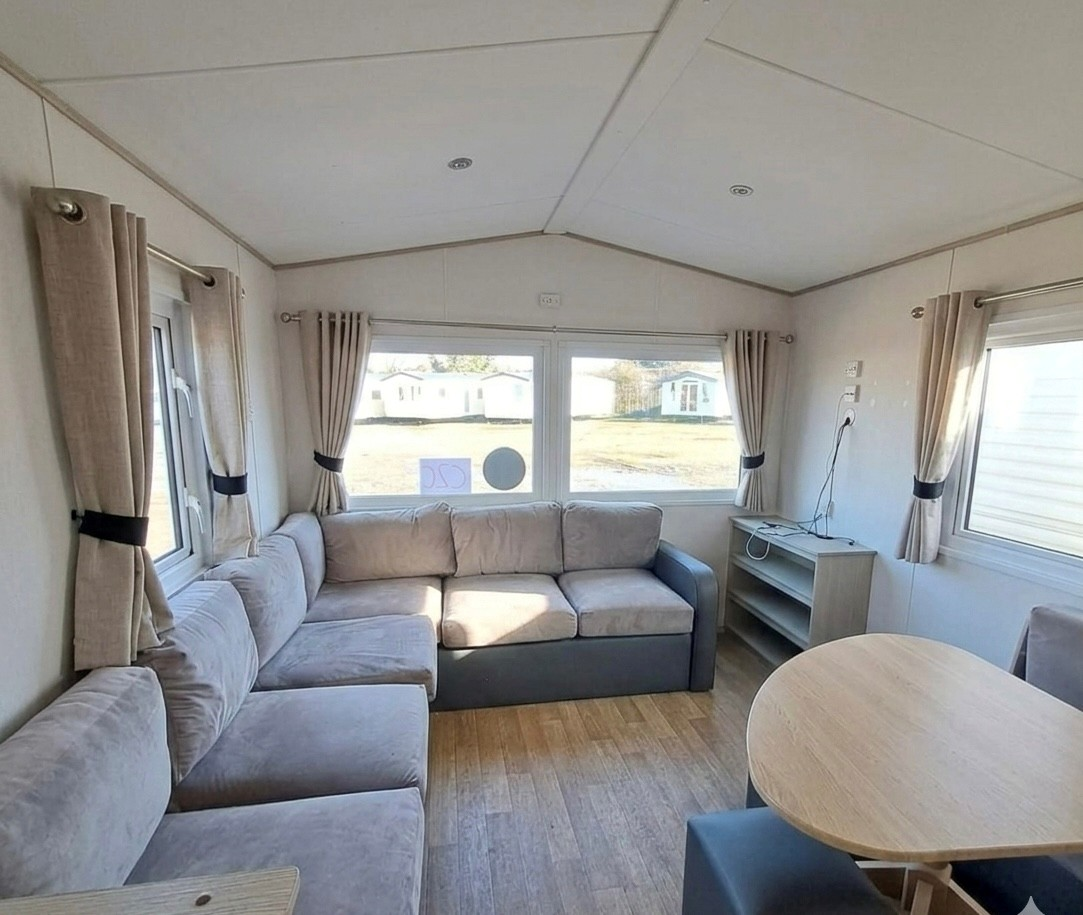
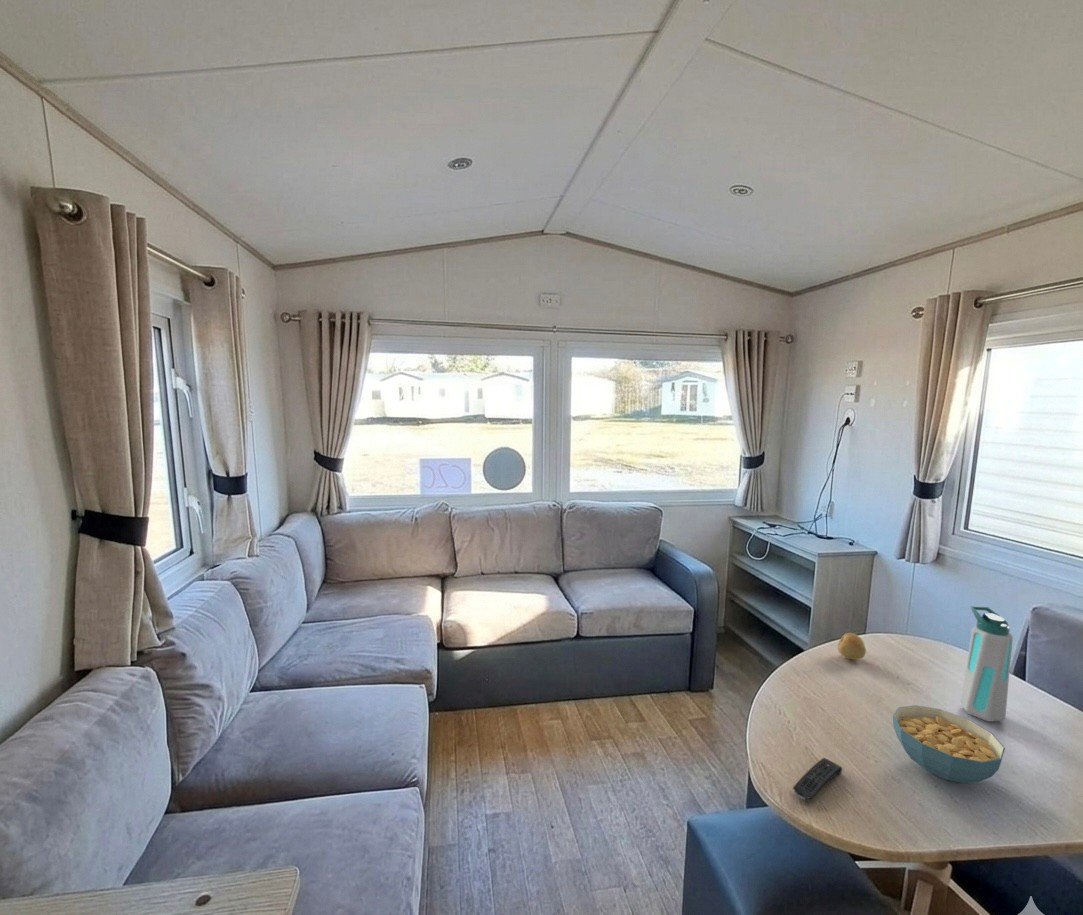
+ remote control (816, 779)
+ cereal bowl (944, 751)
+ fruit (851, 646)
+ water bottle (985, 663)
